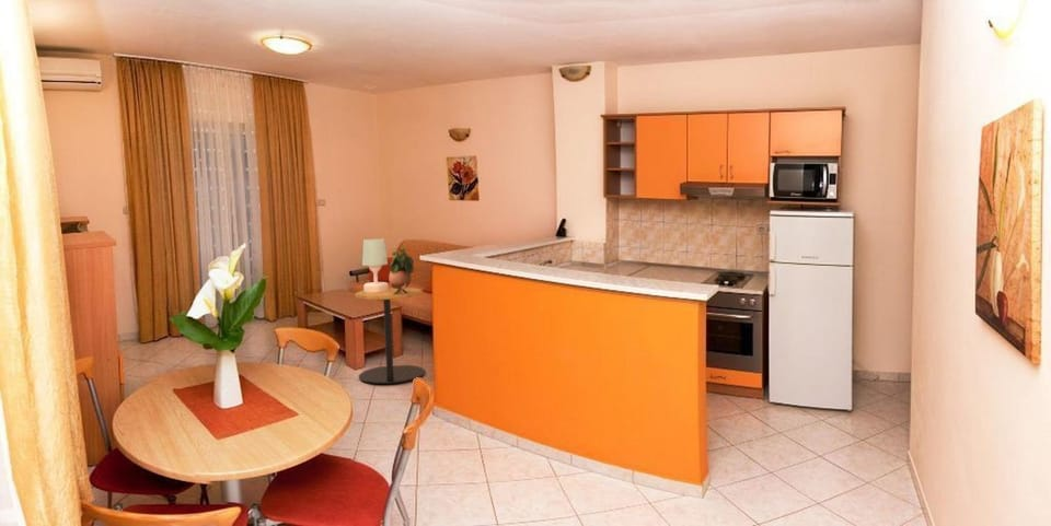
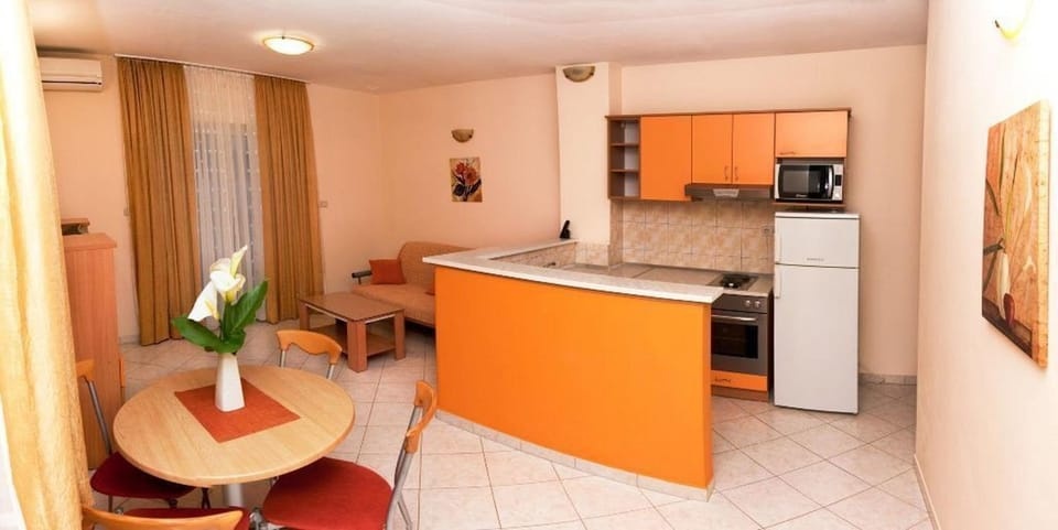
- potted plant (402, 269)
- table lamp (374, 264)
- side table (390, 332)
